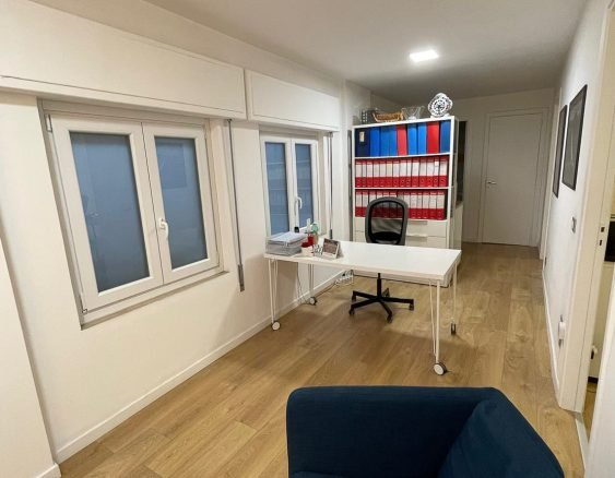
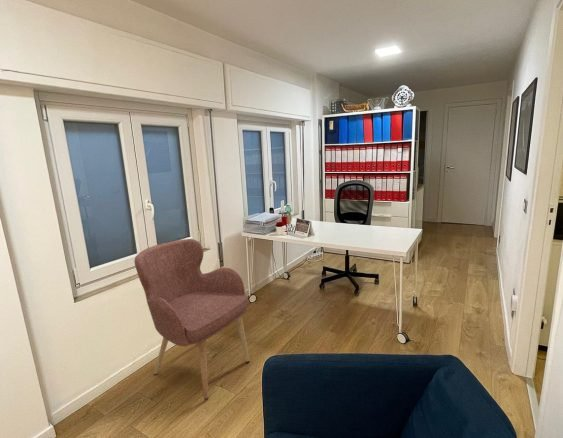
+ armchair (192, 309)
